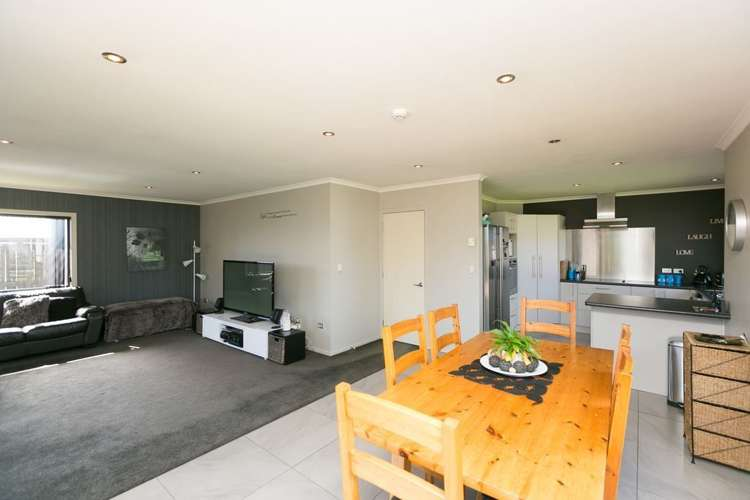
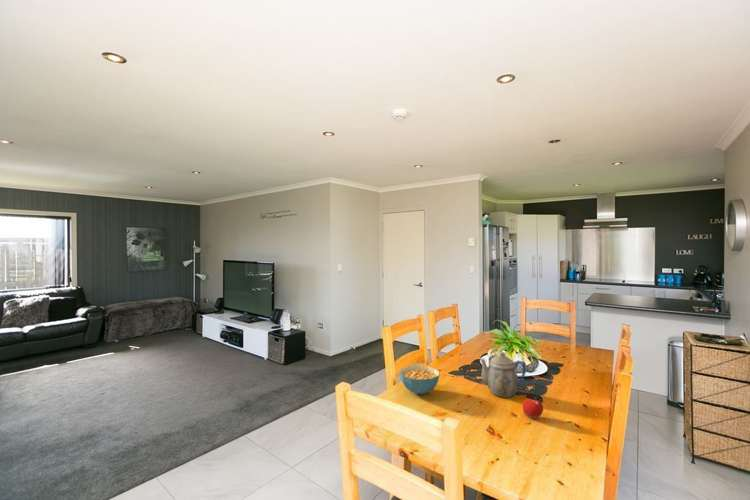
+ cereal bowl (419, 382)
+ teapot (502, 372)
+ fruit (532, 407)
